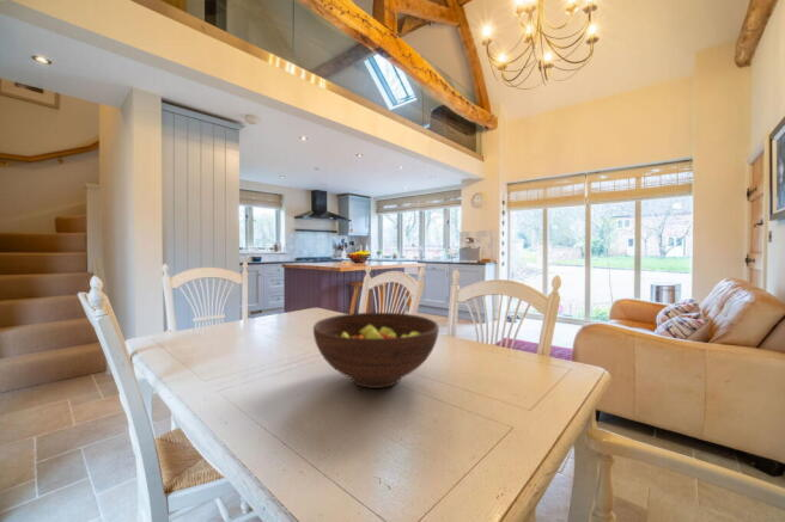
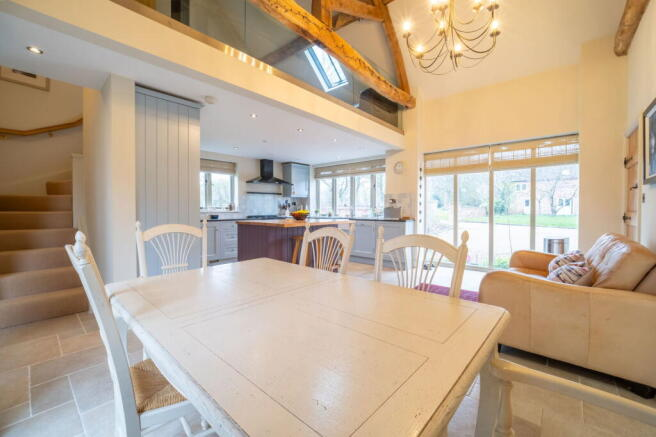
- fruit bowl (376, 351)
